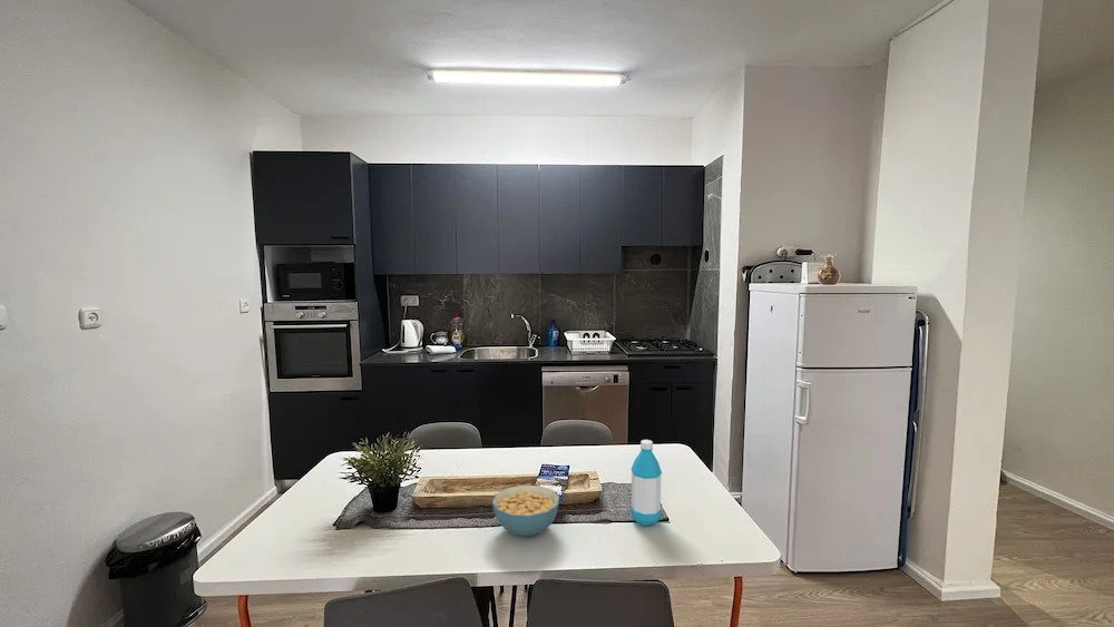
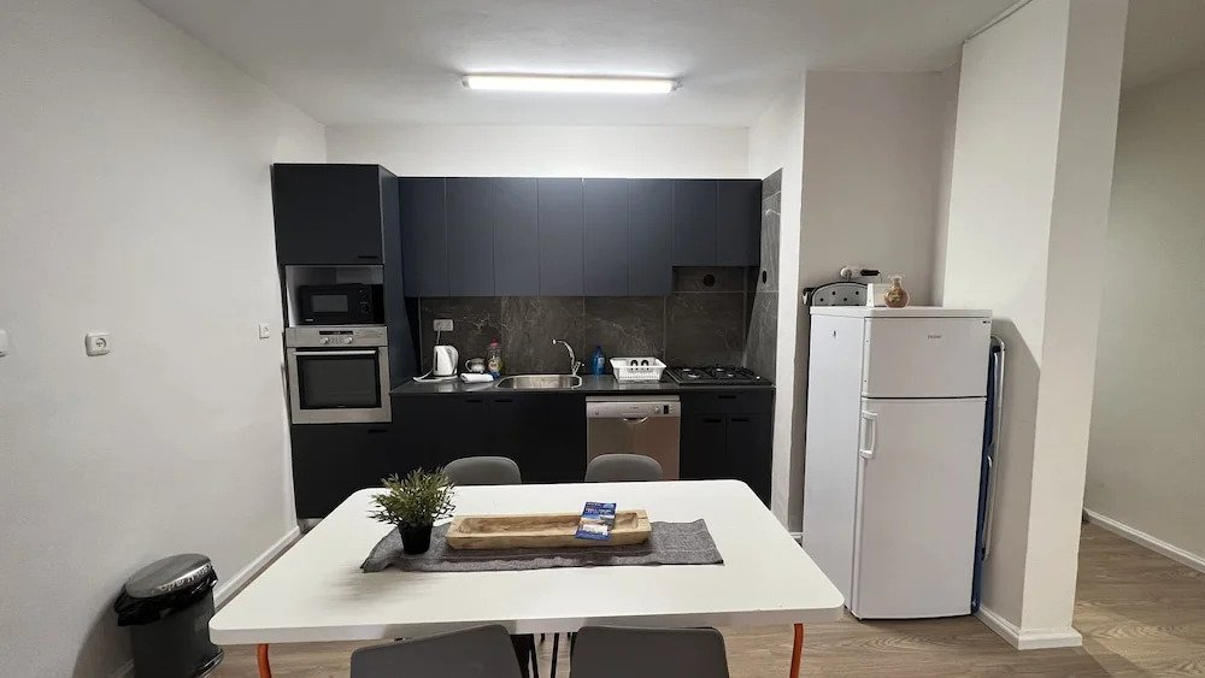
- cereal bowl (526, 515)
- water bottle (646, 481)
